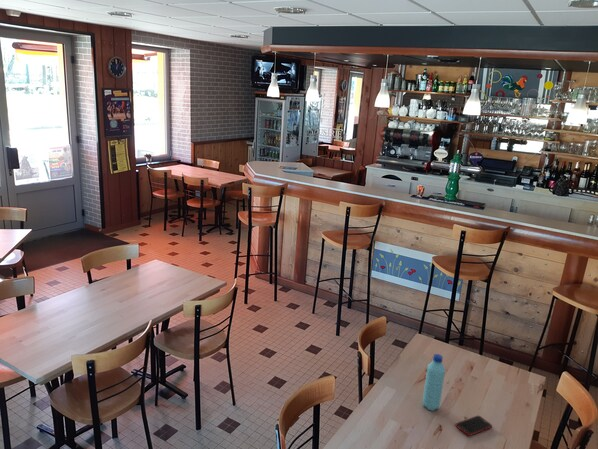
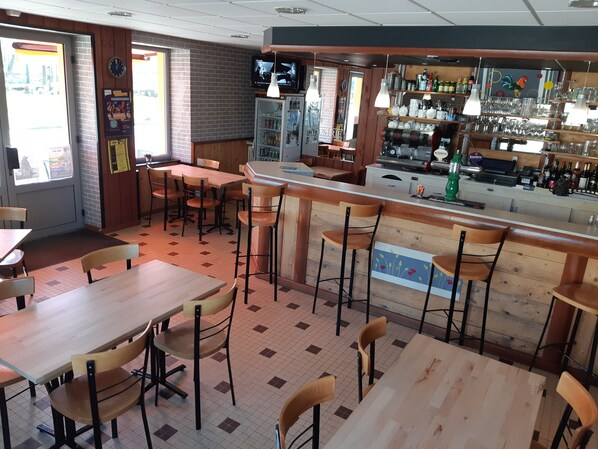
- cell phone (473, 425)
- water bottle (434, 381)
